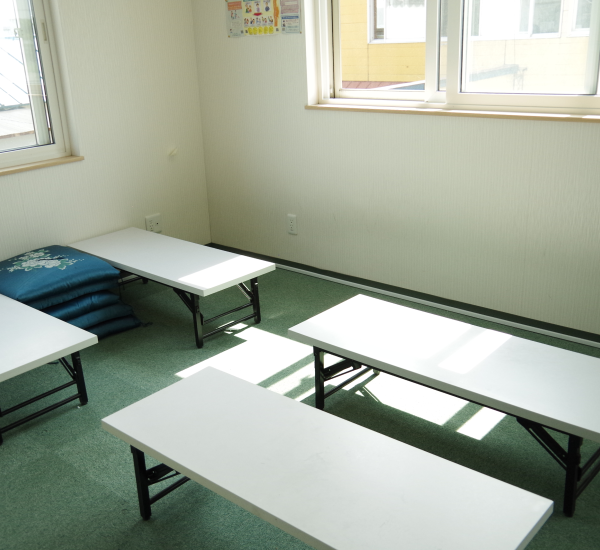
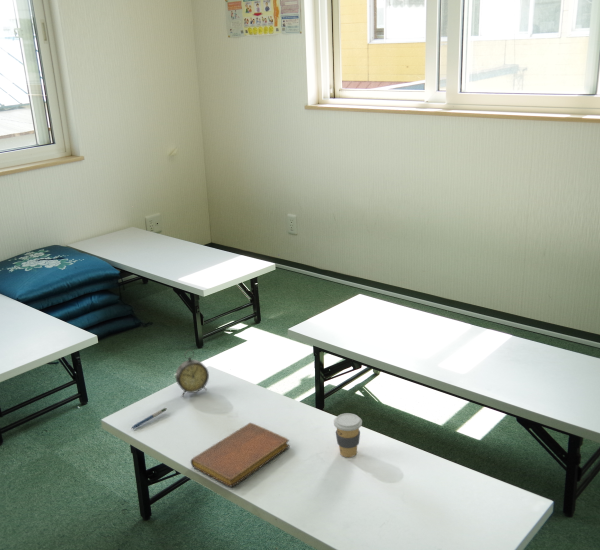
+ notebook (241, 452)
+ pen (149, 417)
+ coffee cup (348, 436)
+ alarm clock (191, 371)
